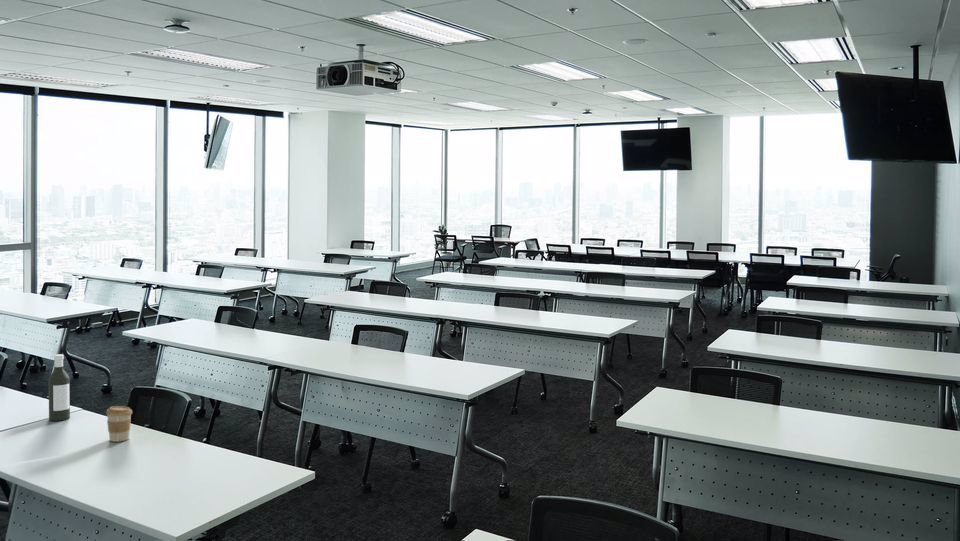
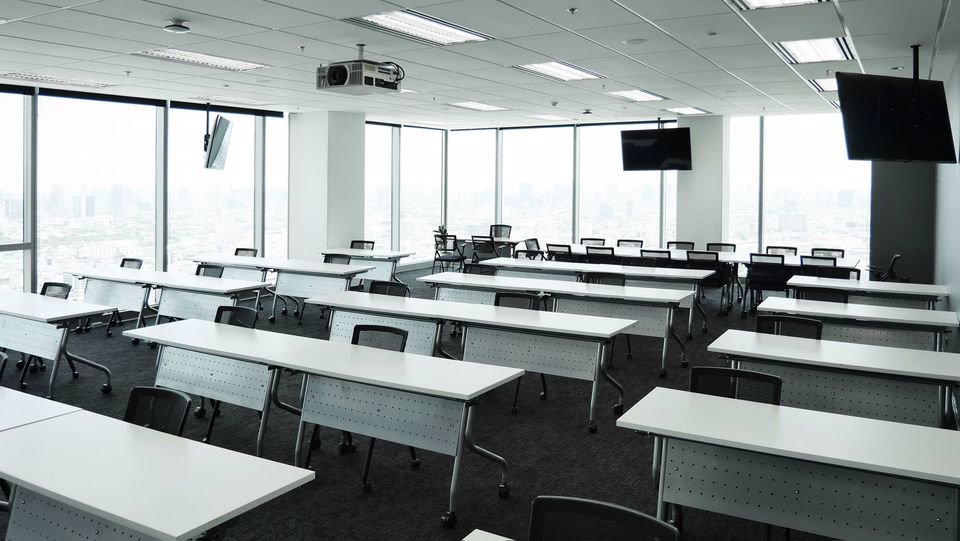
- bottle (59, 386)
- coffee cup (119, 423)
